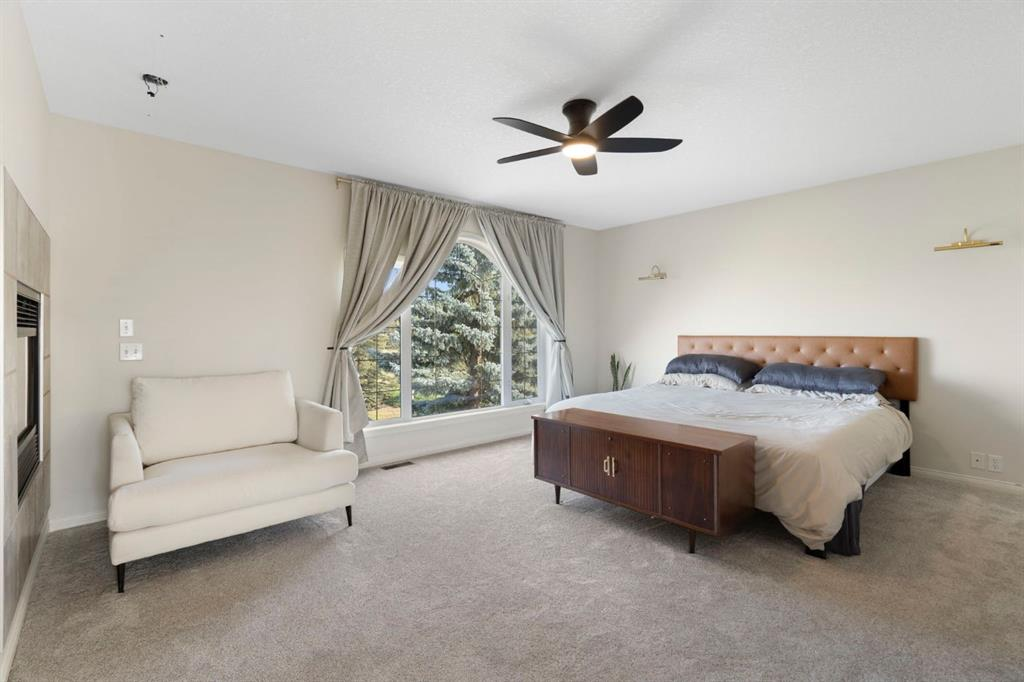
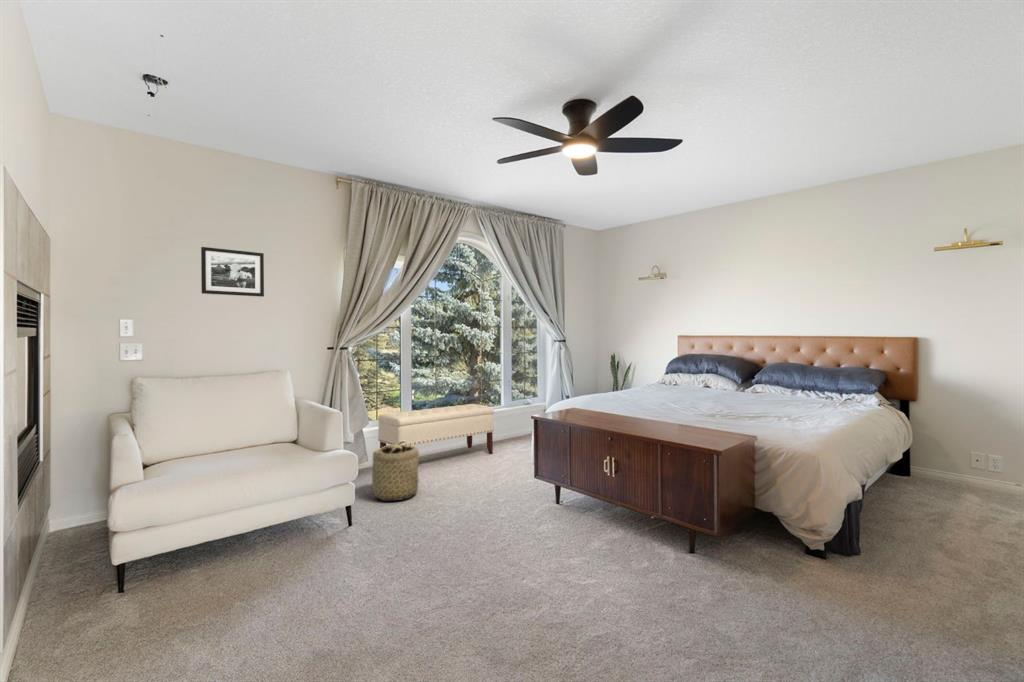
+ basket (393, 469)
+ picture frame (233, 272)
+ bench (438, 434)
